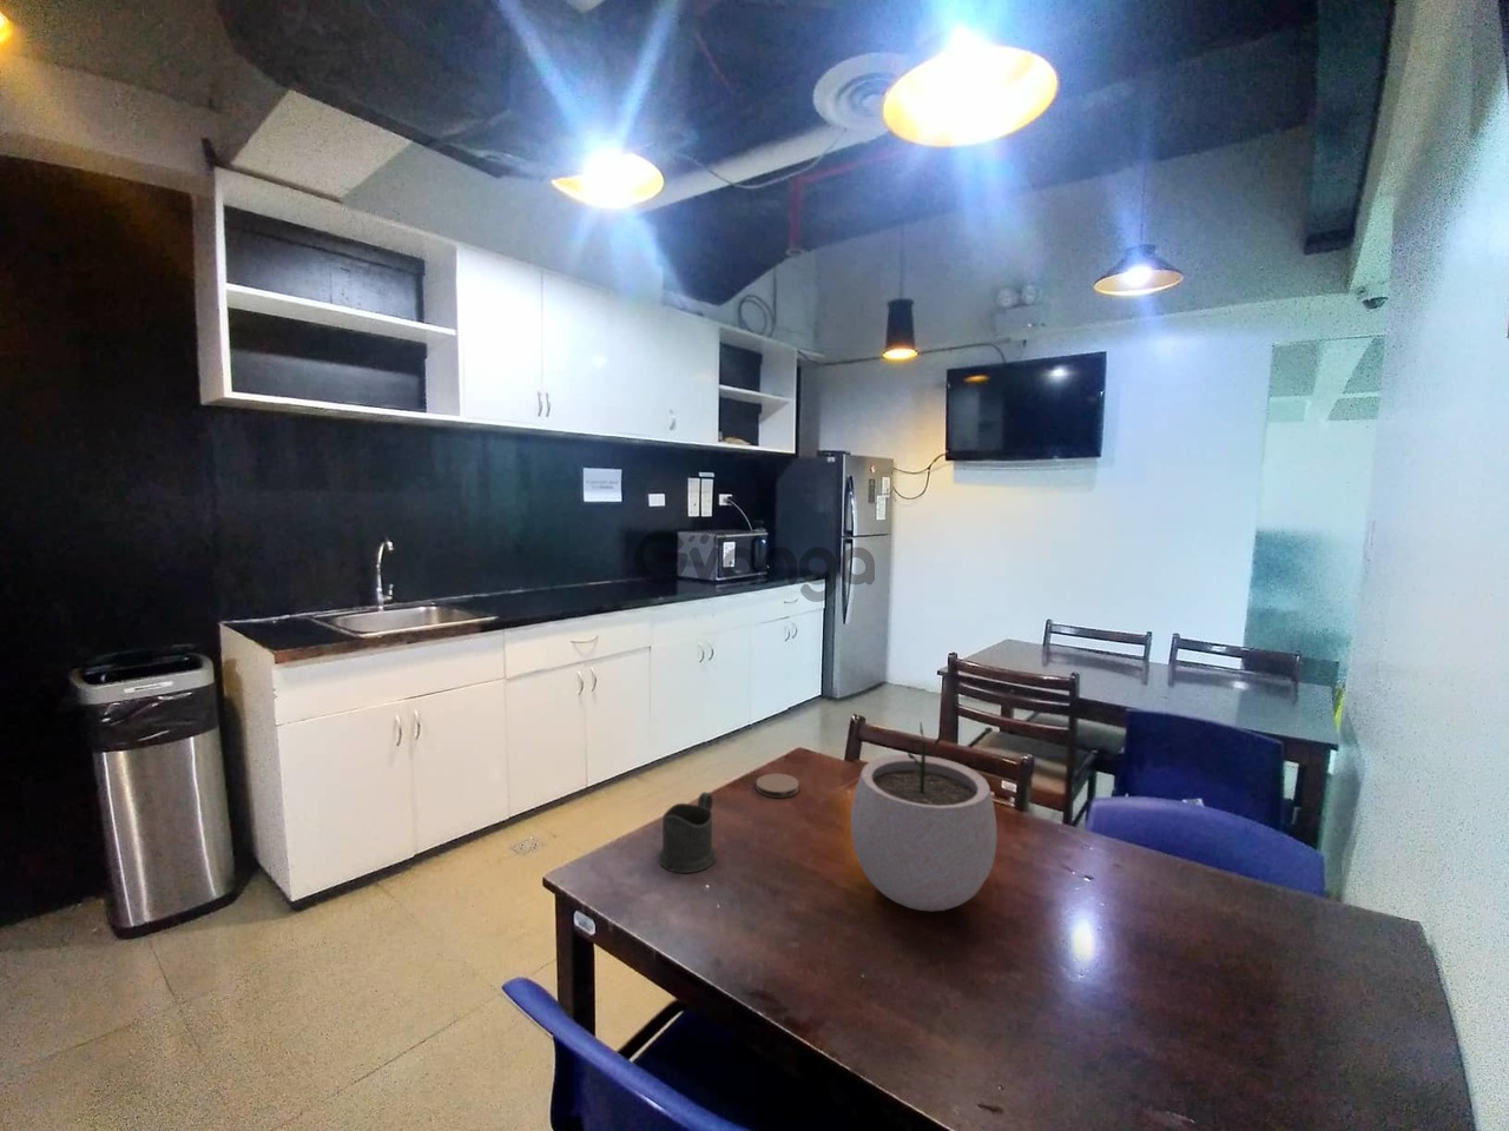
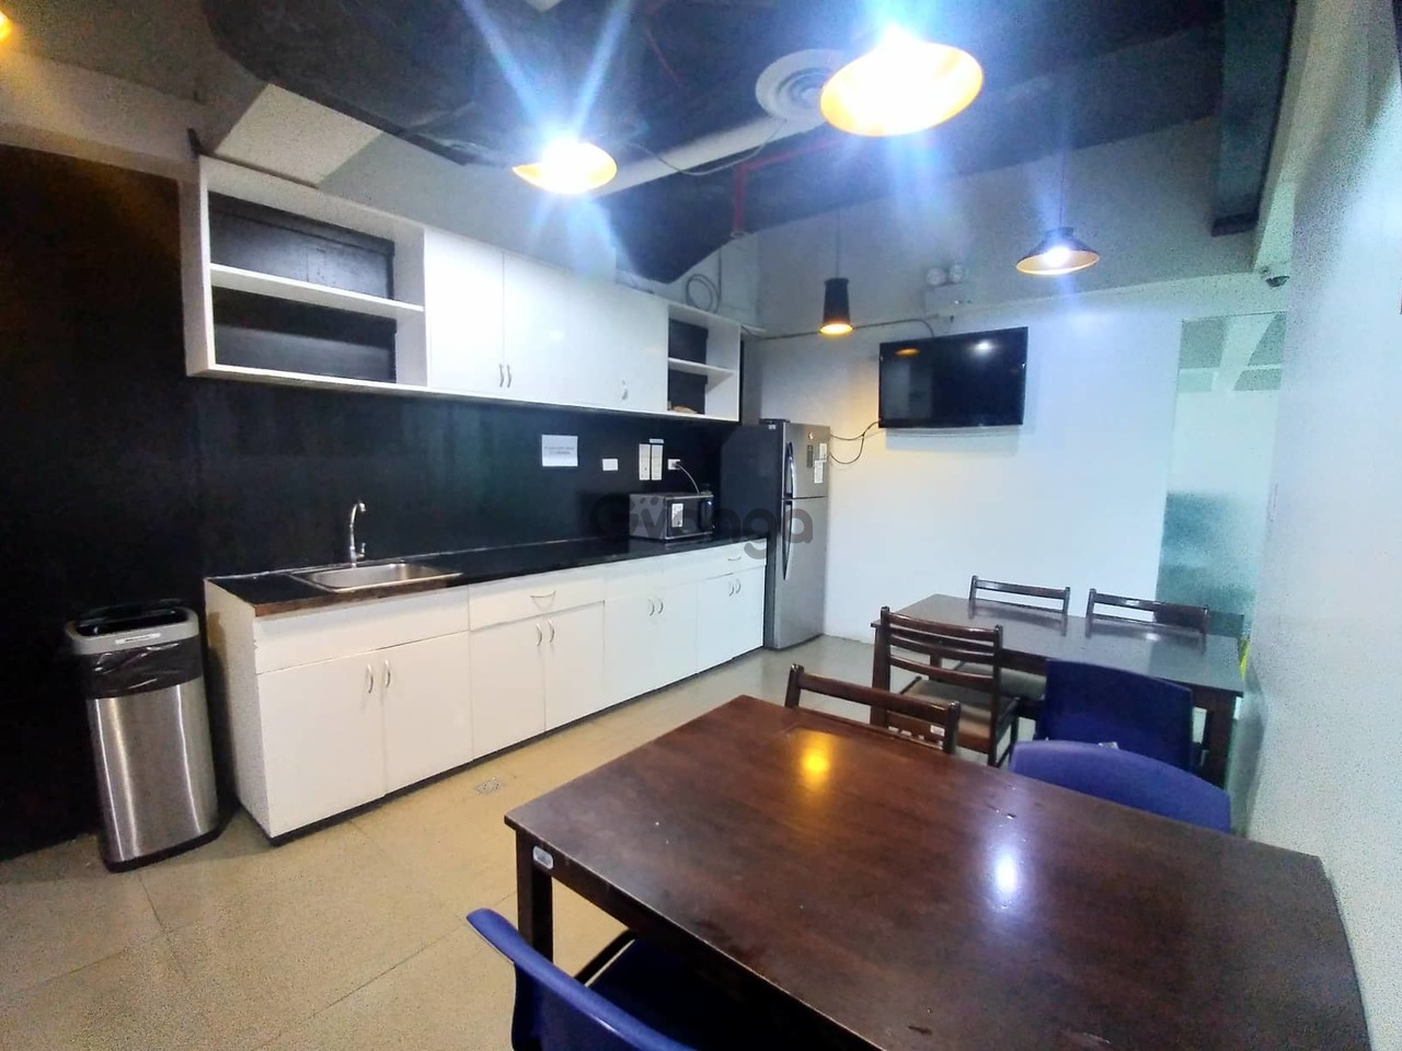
- coaster (777, 784)
- cup (690, 827)
- plant pot (922, 810)
